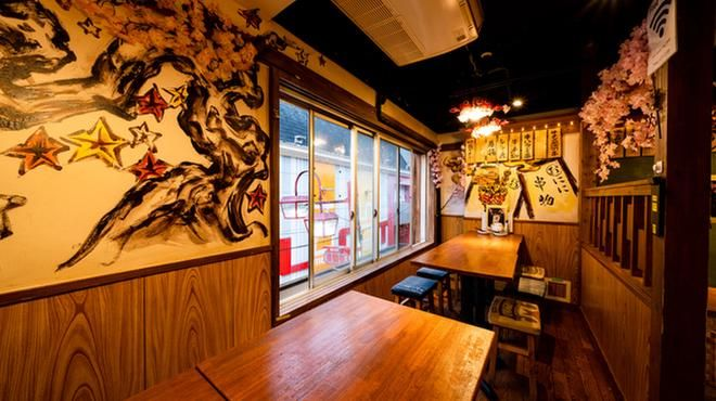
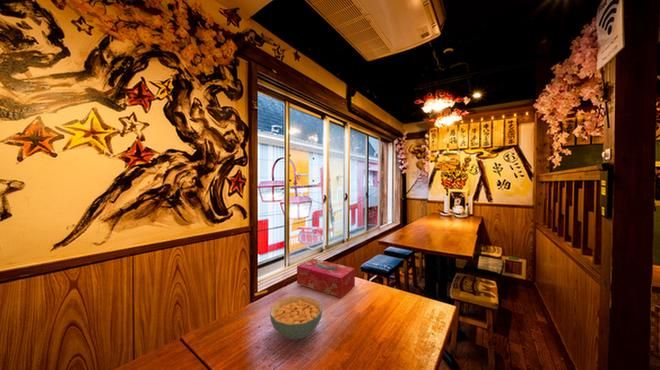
+ tissue box (325, 275)
+ cereal bowl (296, 321)
